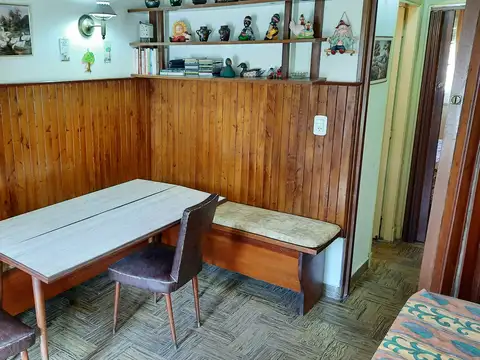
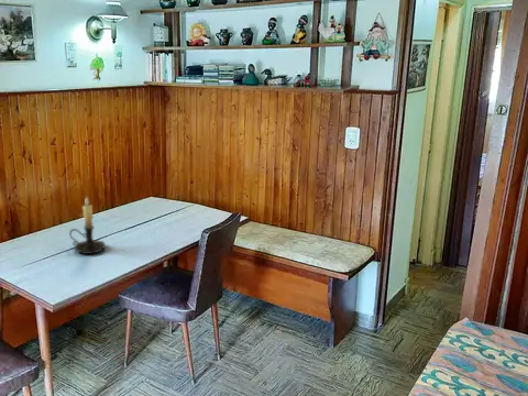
+ candle holder (85, 222)
